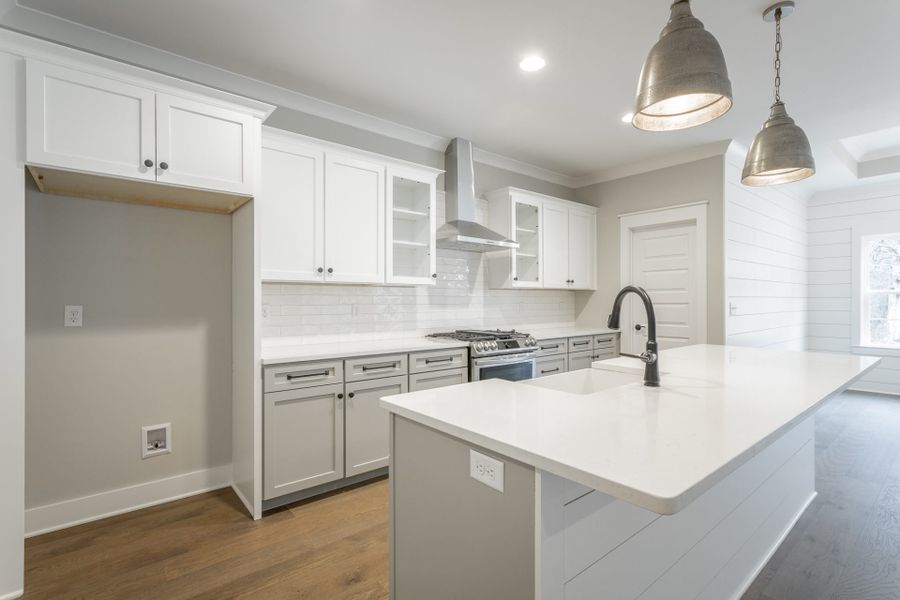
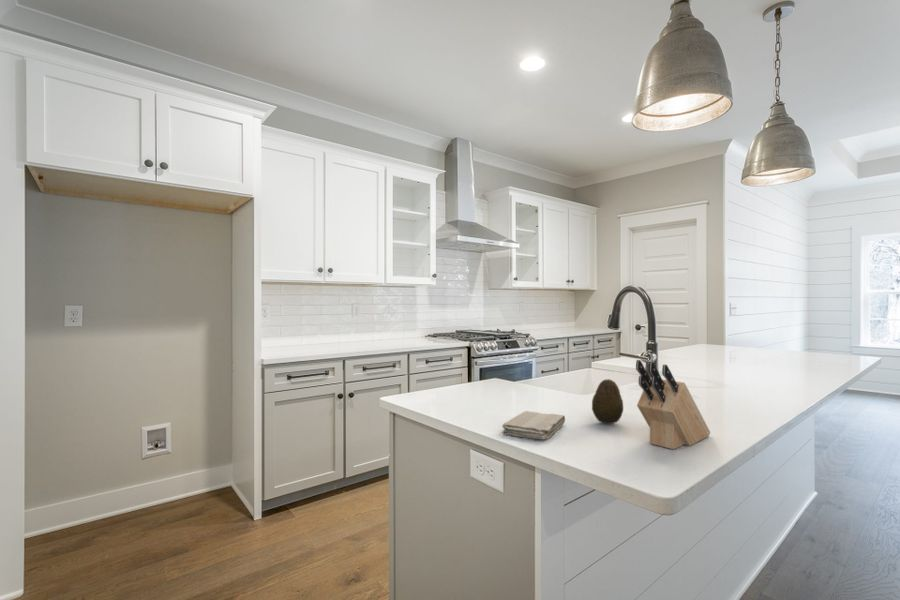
+ knife block (671, 399)
+ washcloth (534, 423)
+ fruit (607, 401)
